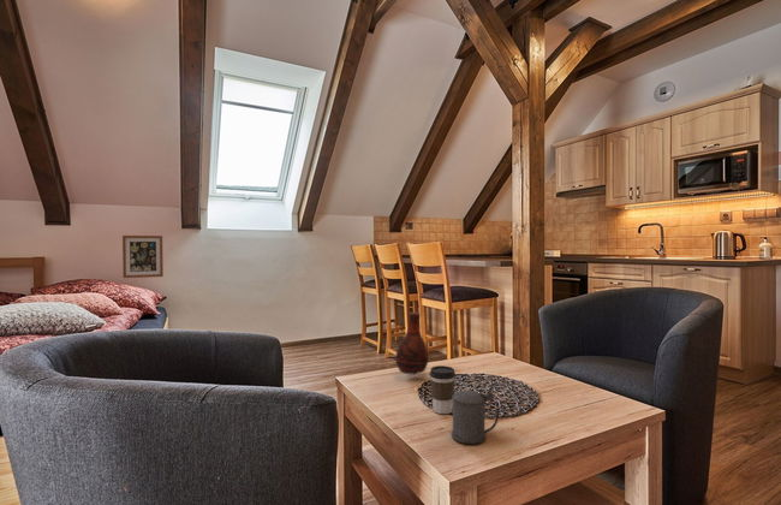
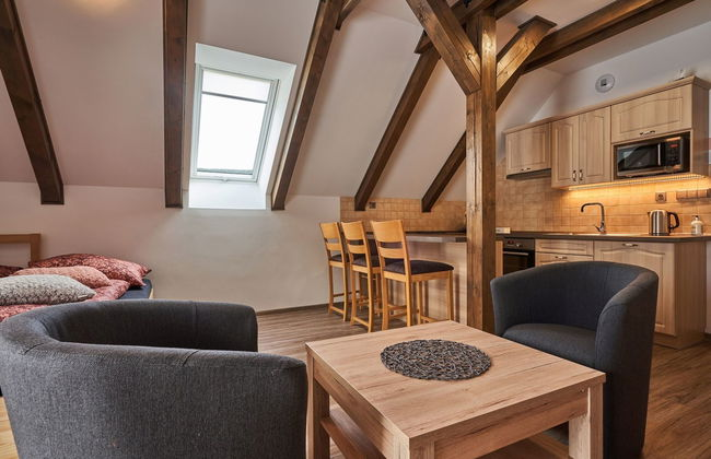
- vase (415, 349)
- coffee cup (442, 390)
- beer stein (475, 410)
- wall art (143, 256)
